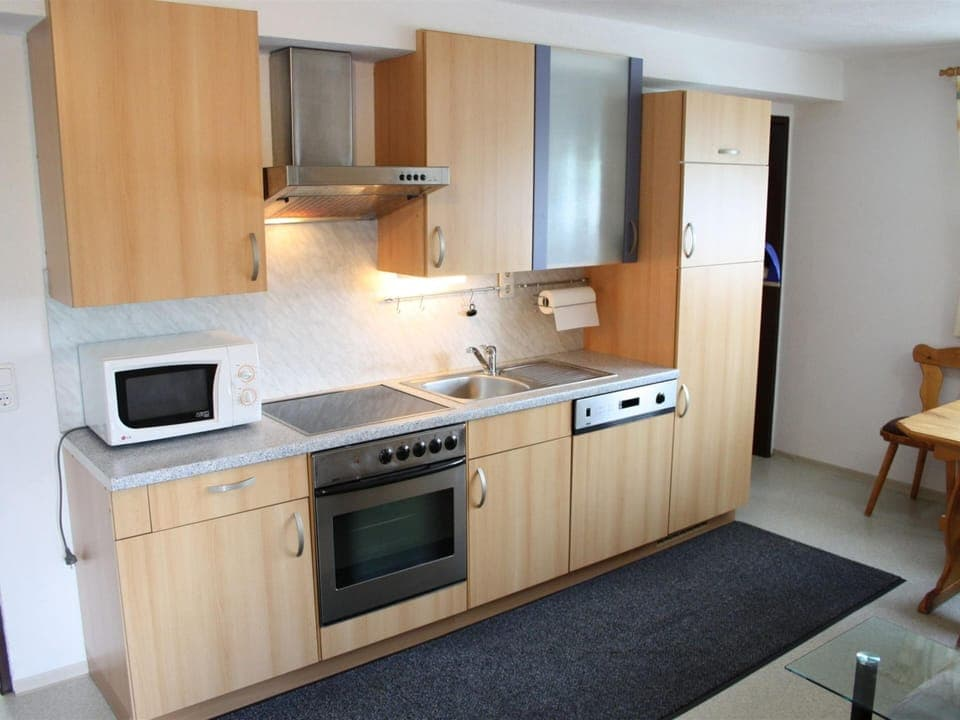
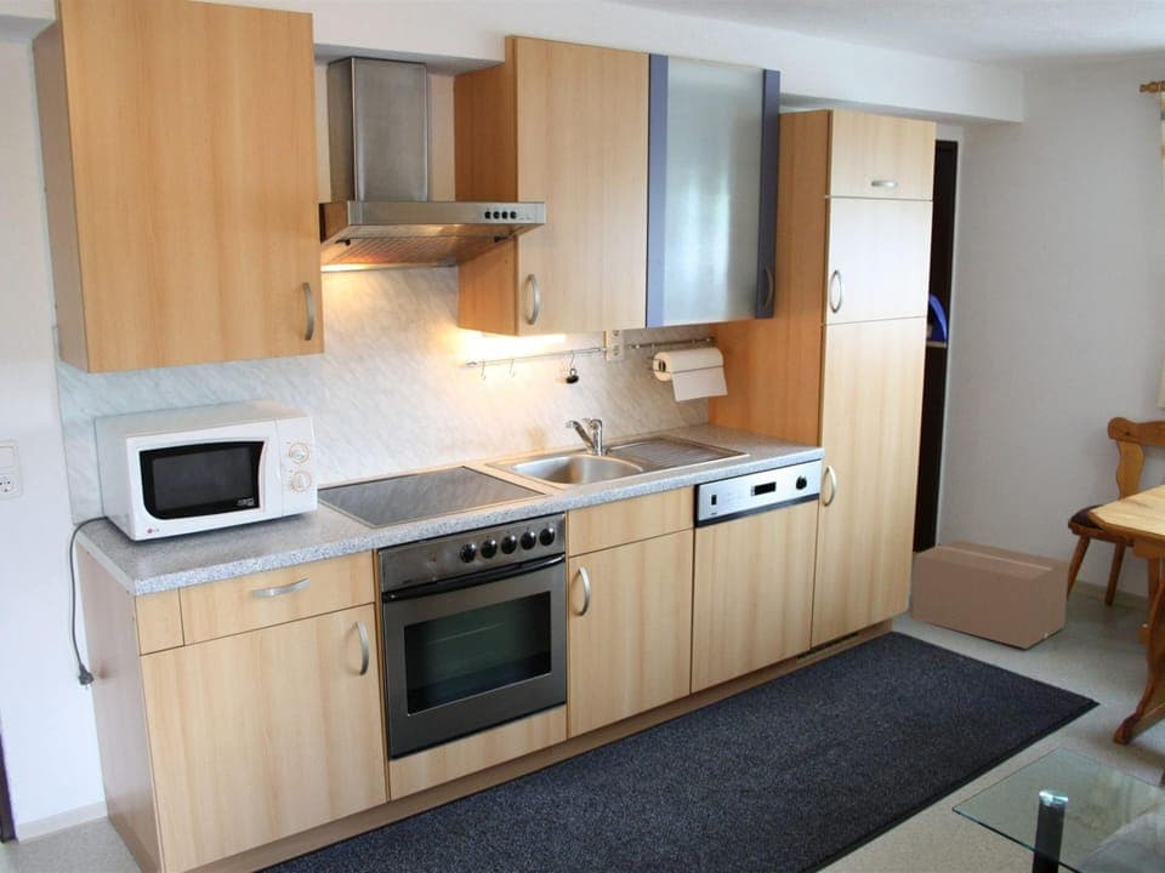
+ cardboard box (989, 589)
